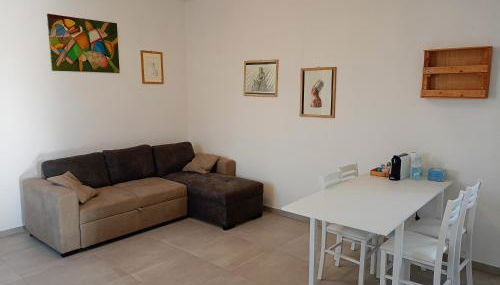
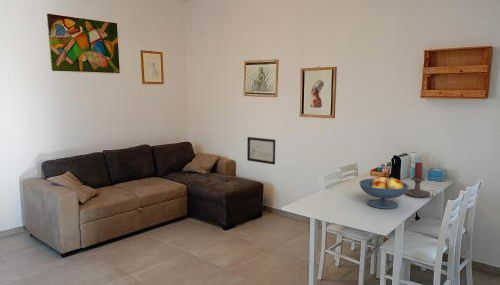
+ fruit bowl (383, 190)
+ wall art (260, 150)
+ candle holder (421, 178)
